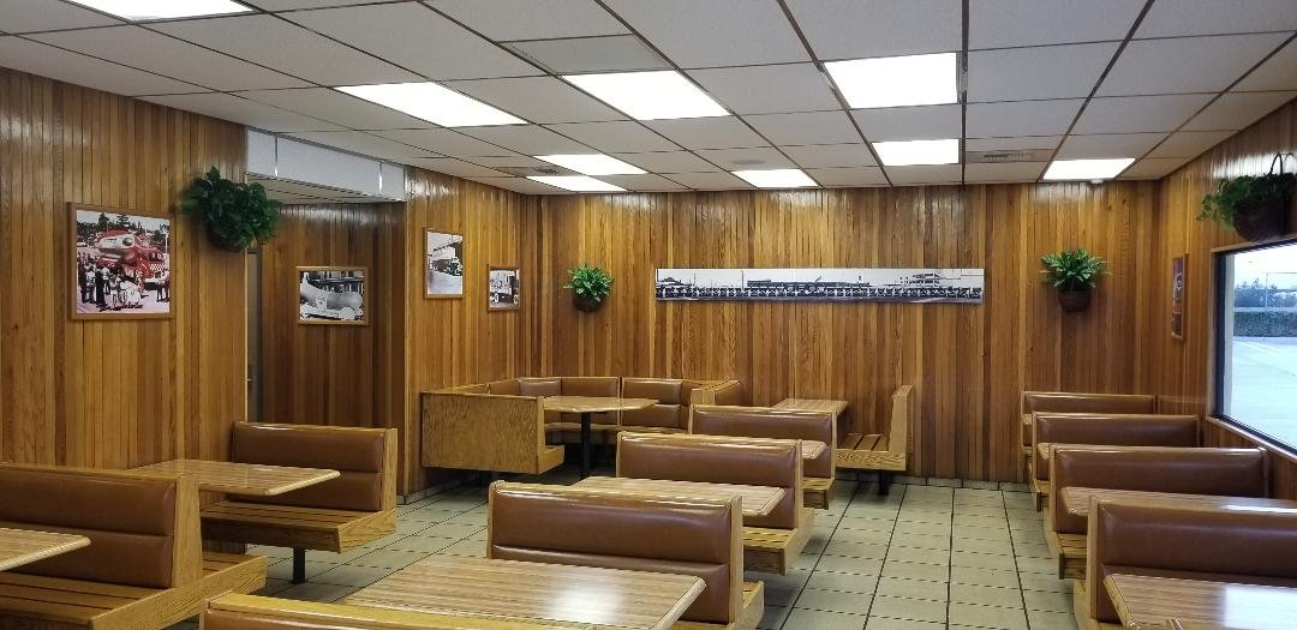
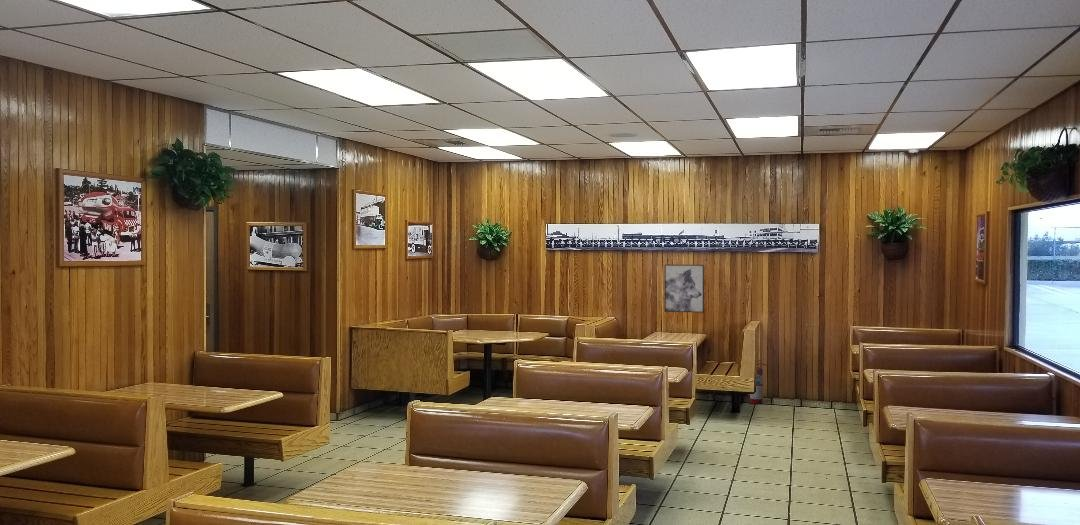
+ fire extinguisher (756, 380)
+ wall art (684, 288)
